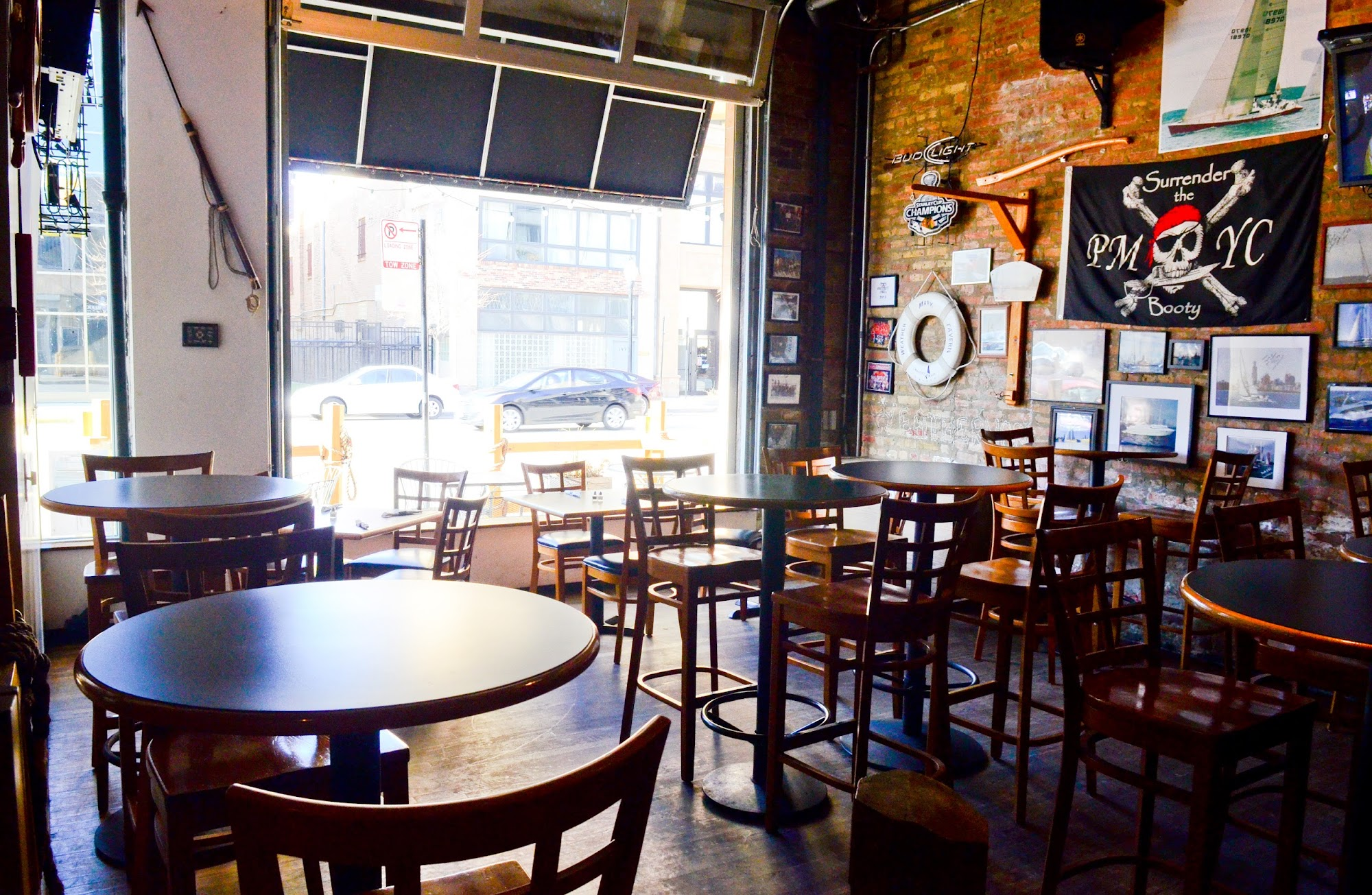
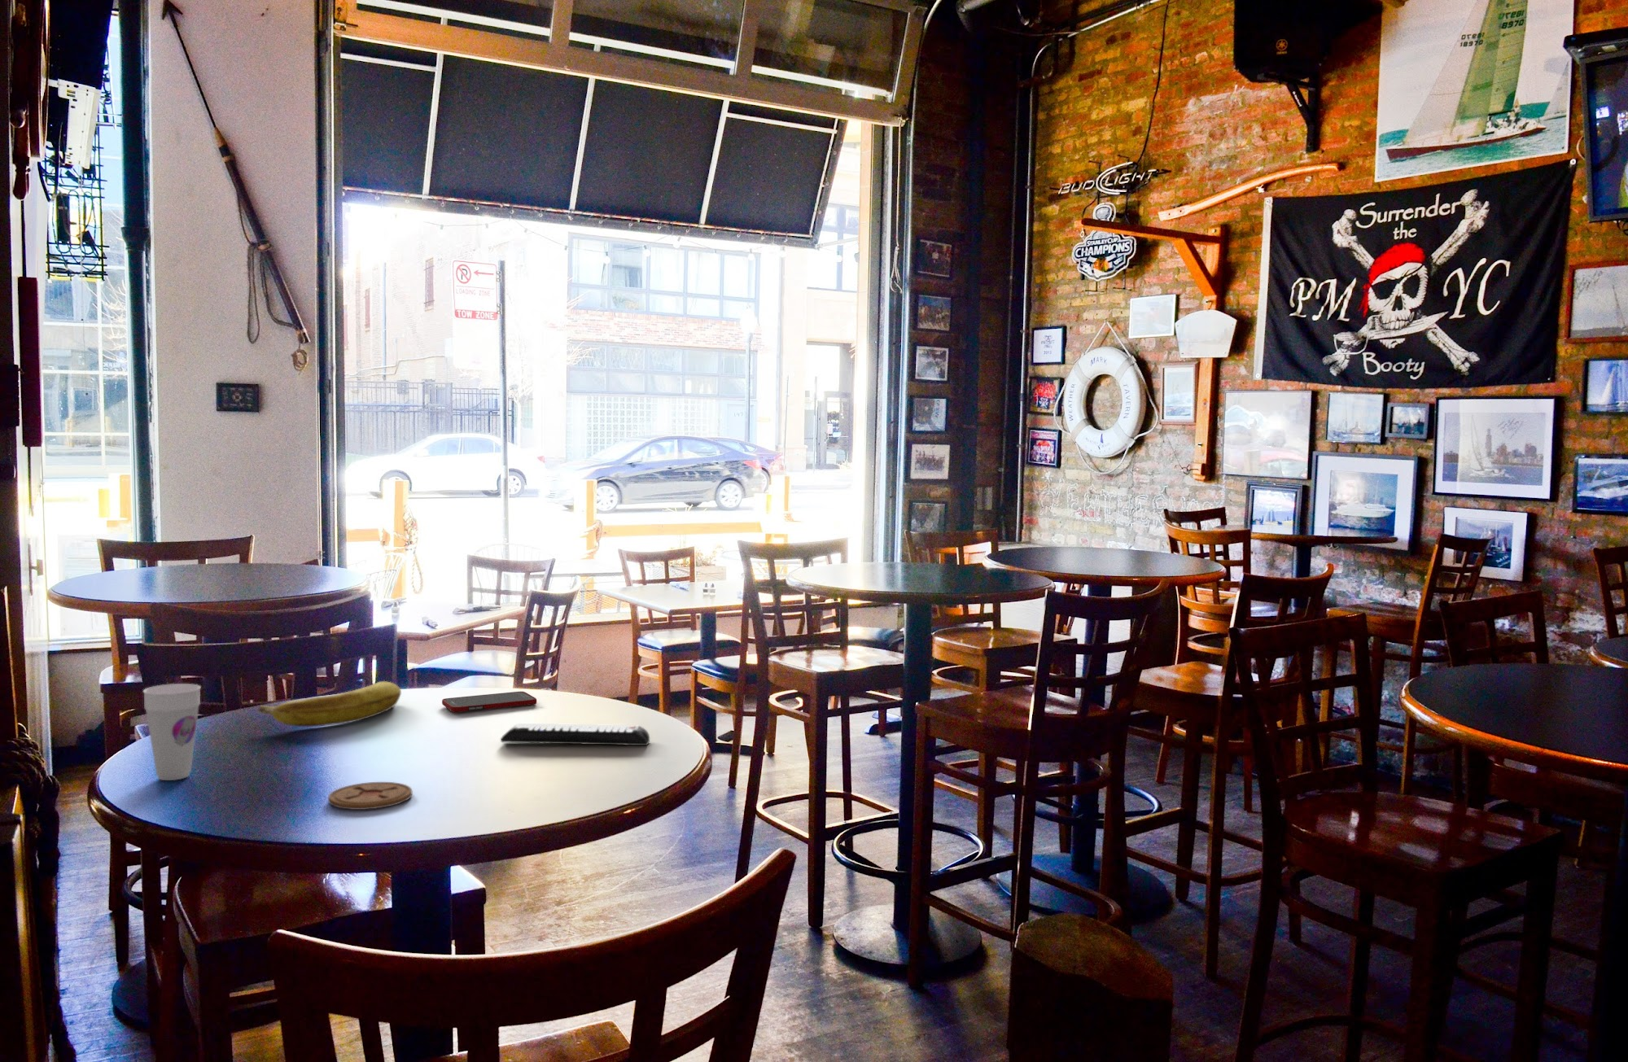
+ coaster (370, 795)
+ remote control (575, 735)
+ cup (172, 732)
+ cell phone (489, 701)
+ banana (333, 701)
